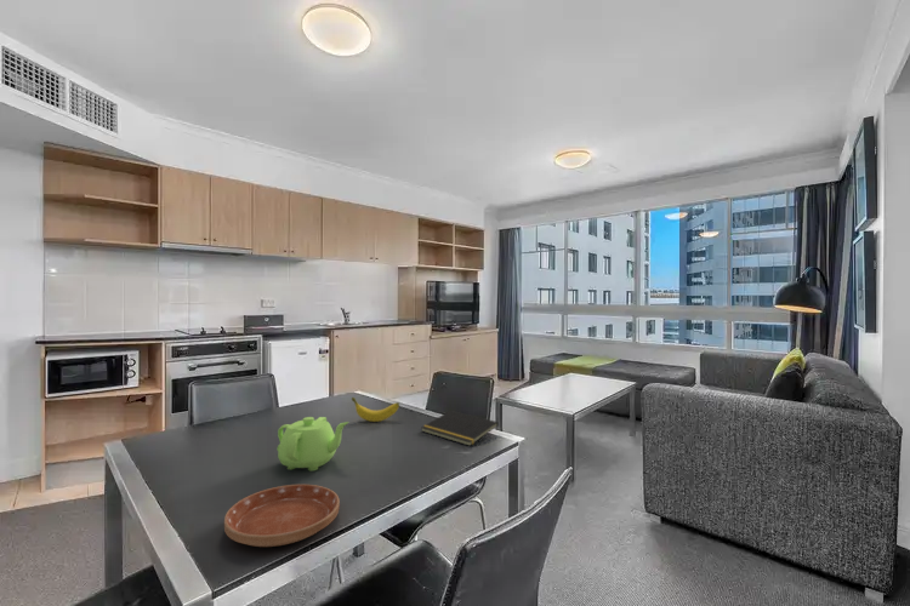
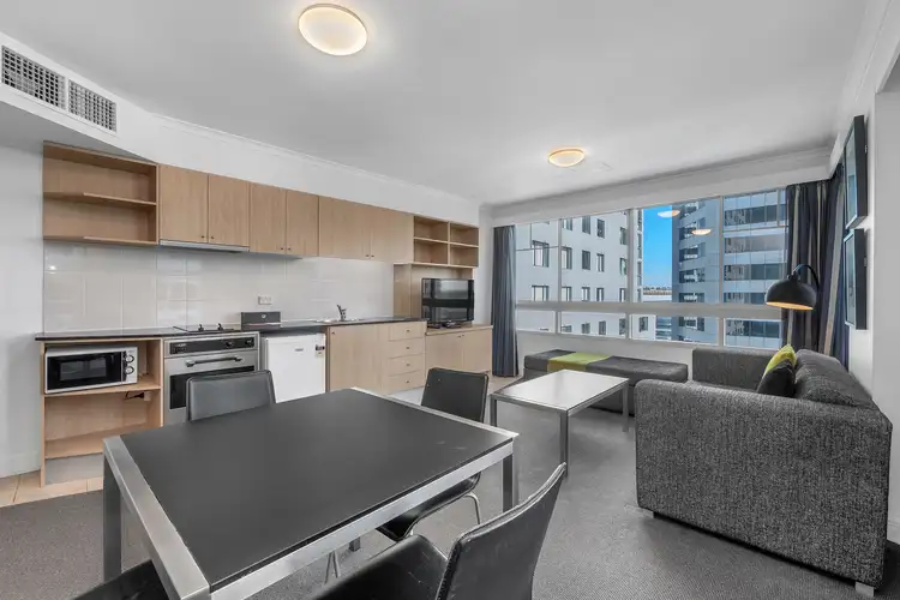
- teapot (312, 441)
- notepad (459, 425)
- banana (375, 411)
- saucer (284, 514)
